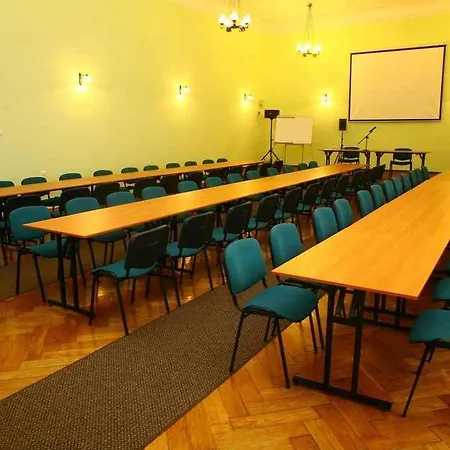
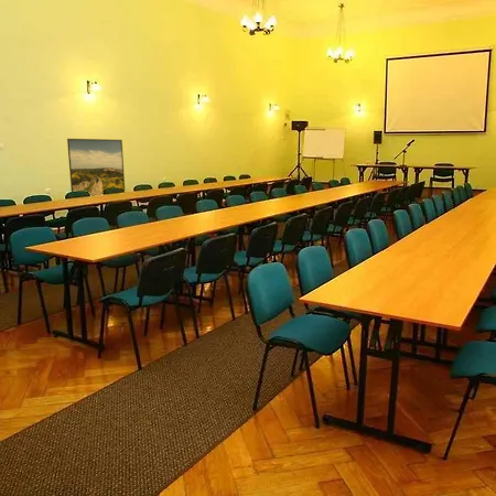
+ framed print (98, 170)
